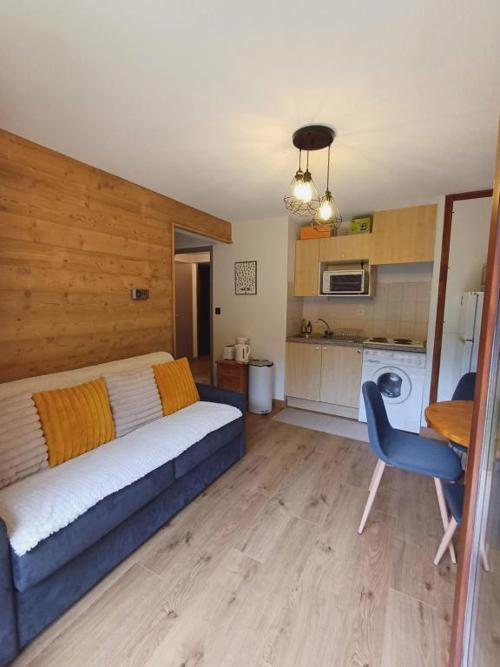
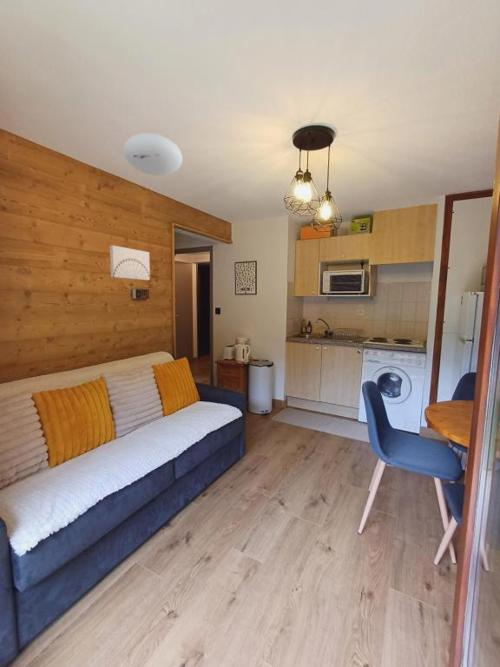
+ wall art (131, 263)
+ ceiling light (153, 155)
